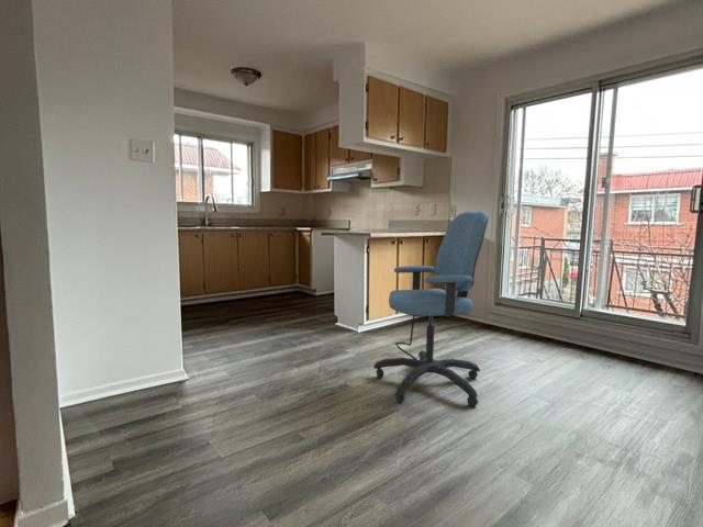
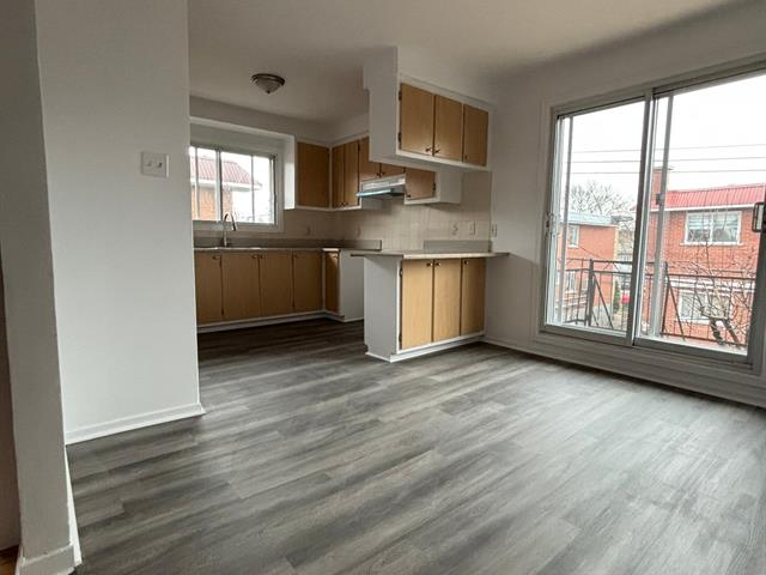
- office chair (436, 299)
